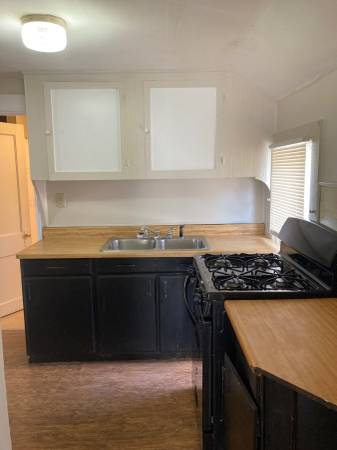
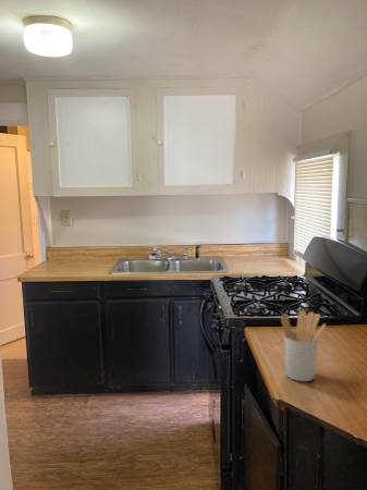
+ utensil holder (303, 343)
